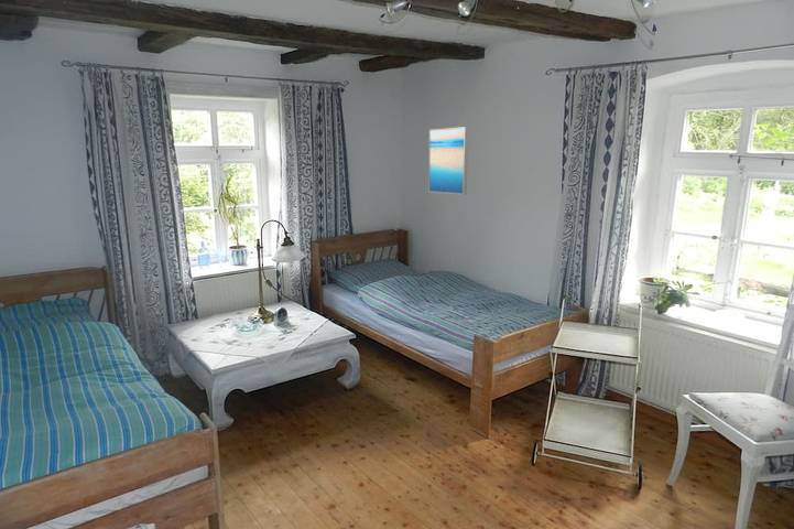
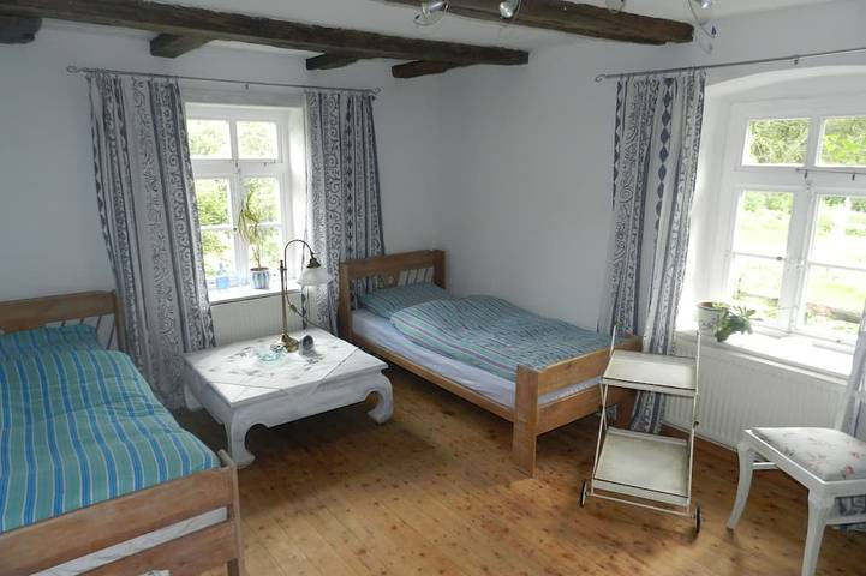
- wall art (447, 161)
